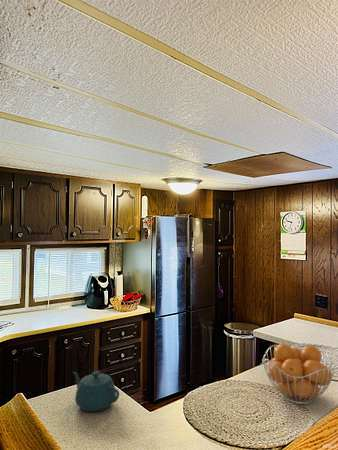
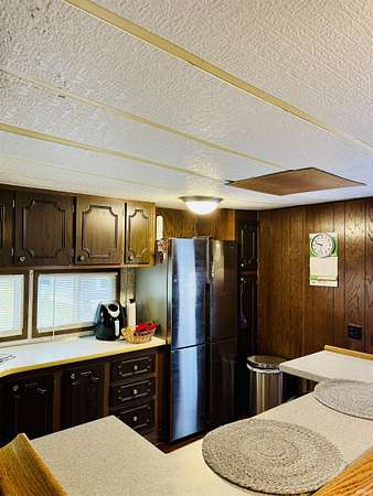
- fruit basket (297, 371)
- teapot (94, 388)
